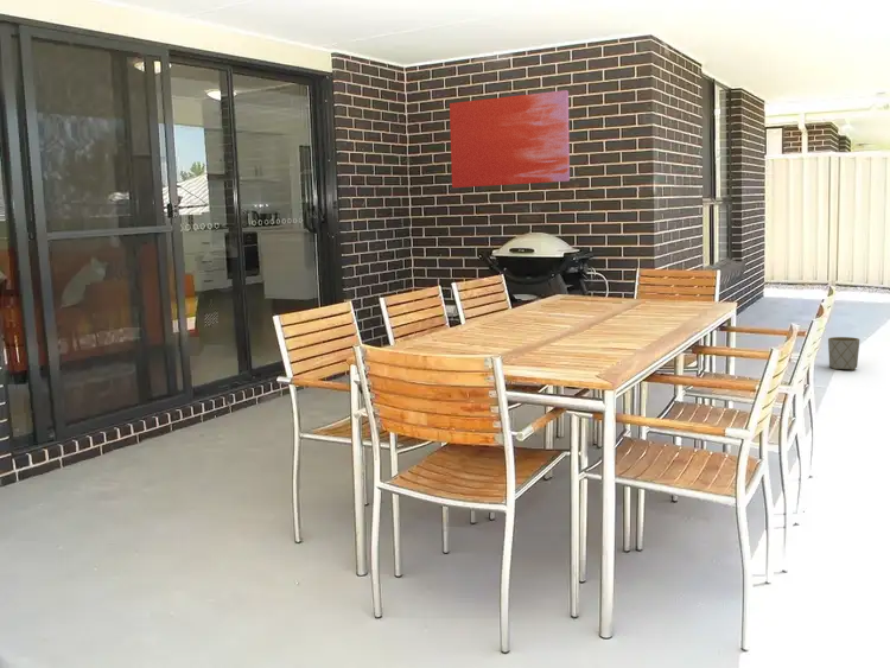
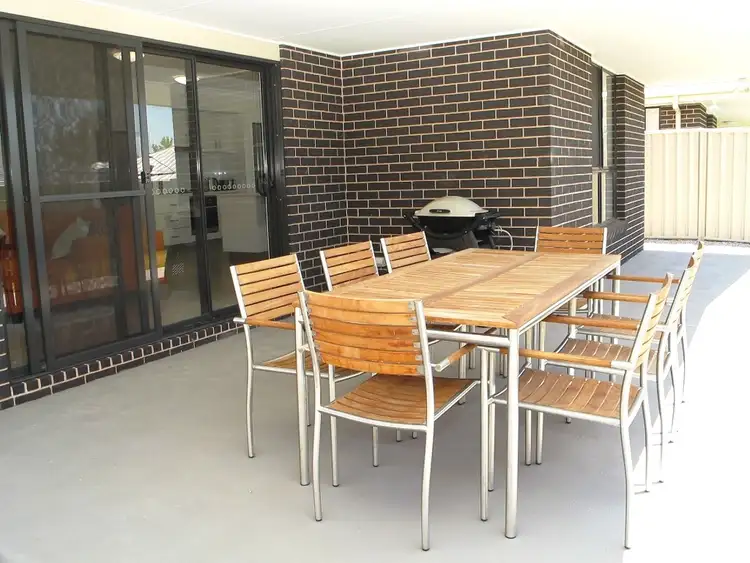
- wall art (508, 141)
- planter (843, 354)
